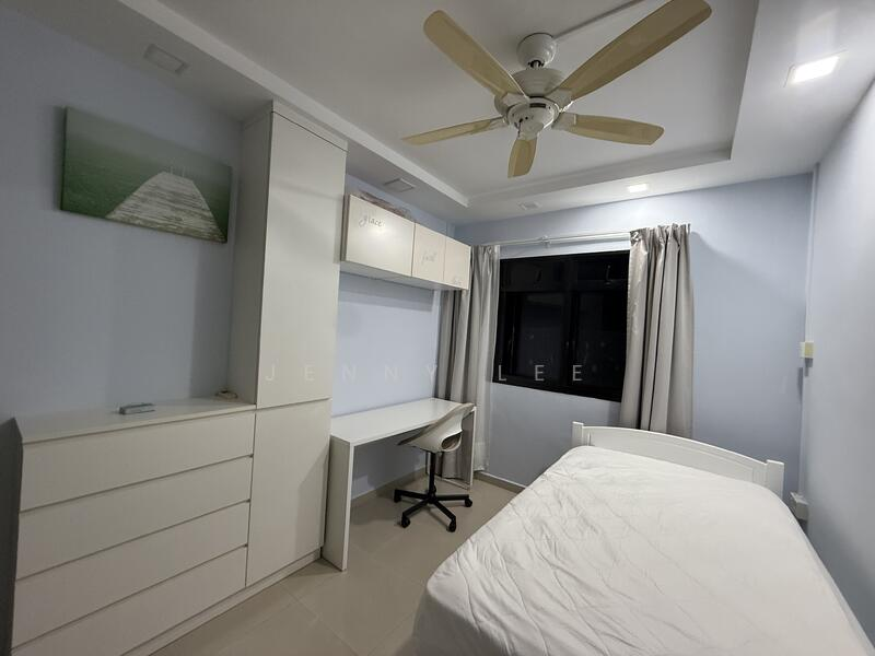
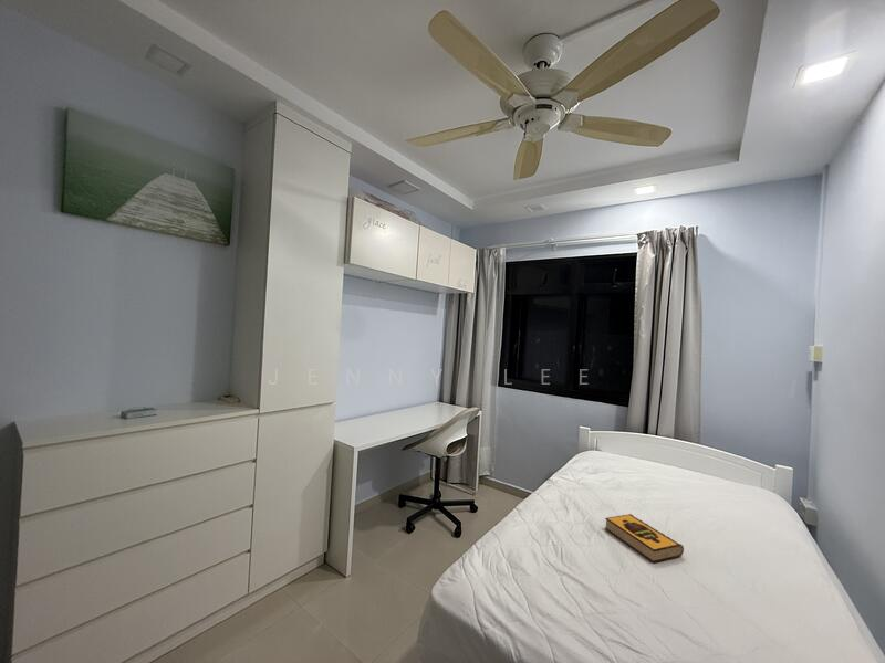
+ hardback book (642, 535)
